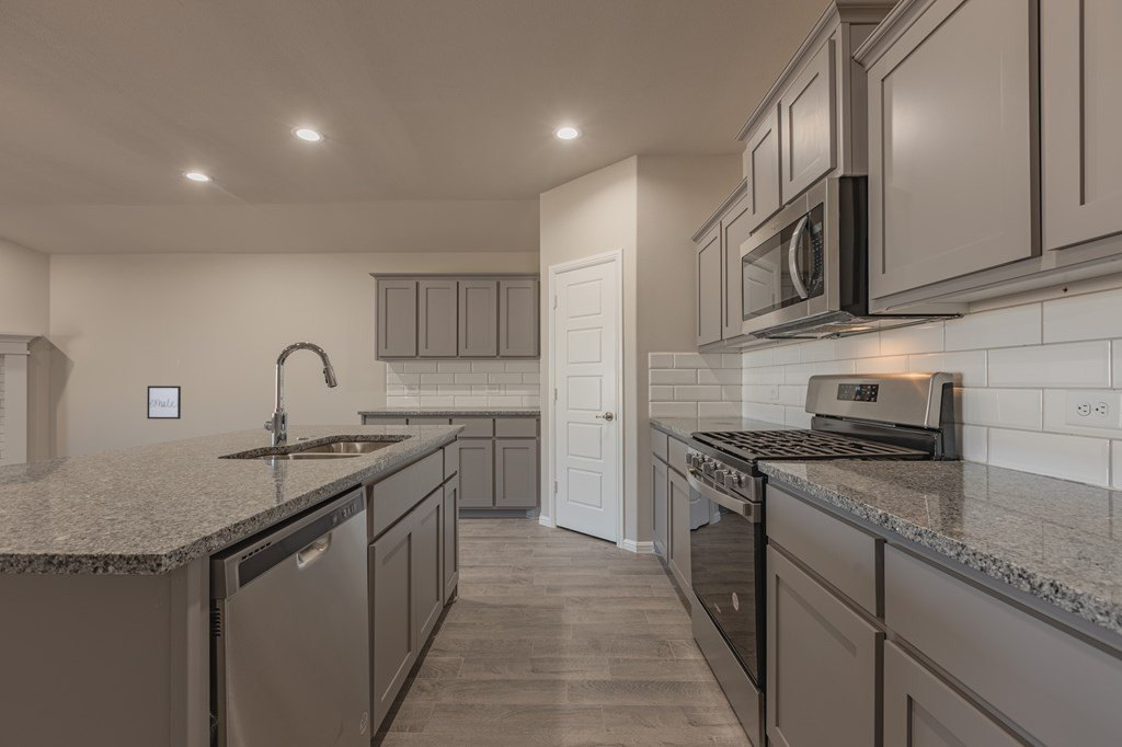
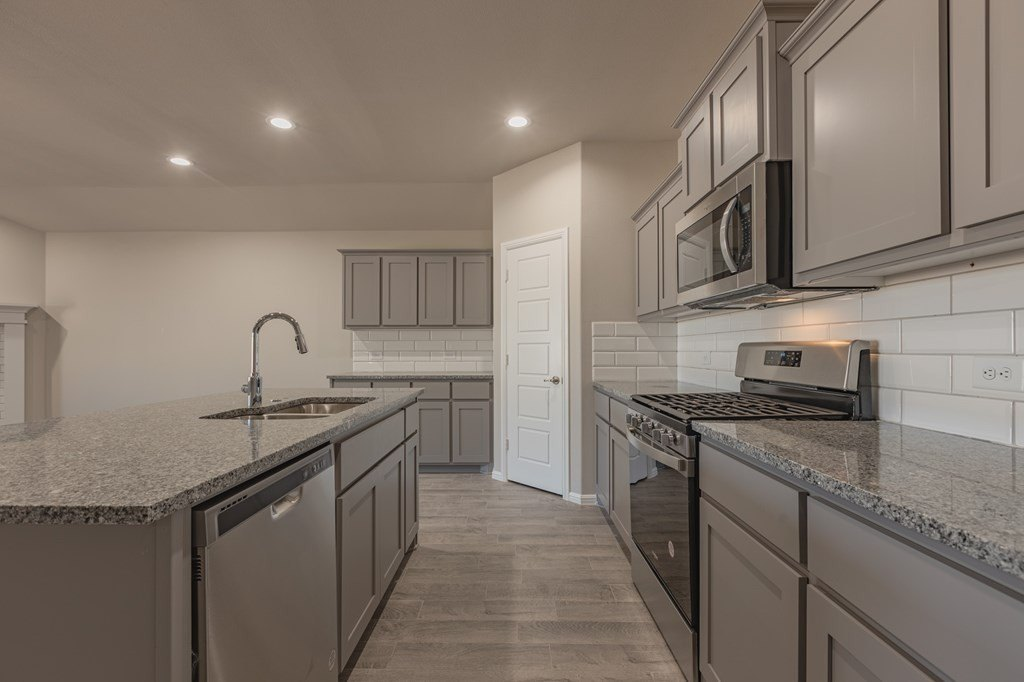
- wall art (163, 402)
